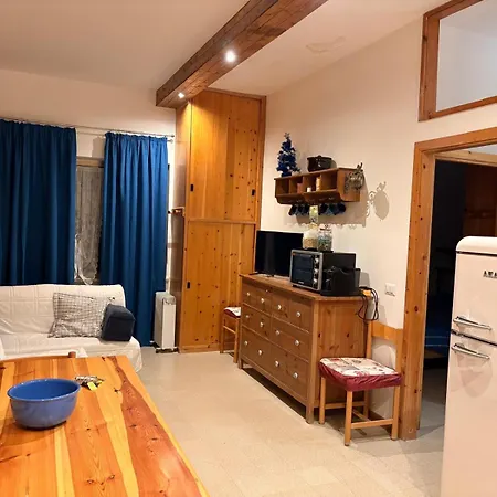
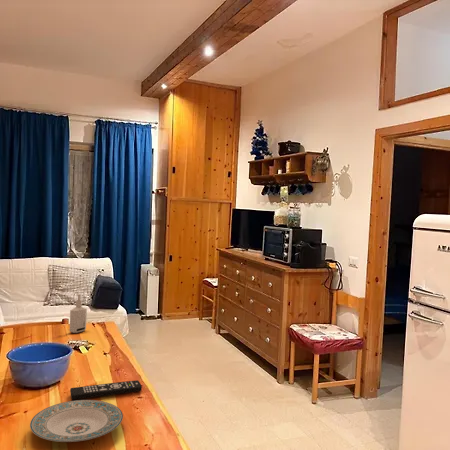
+ bottle (78, 312)
+ plate (77, 423)
+ remote control (106, 389)
